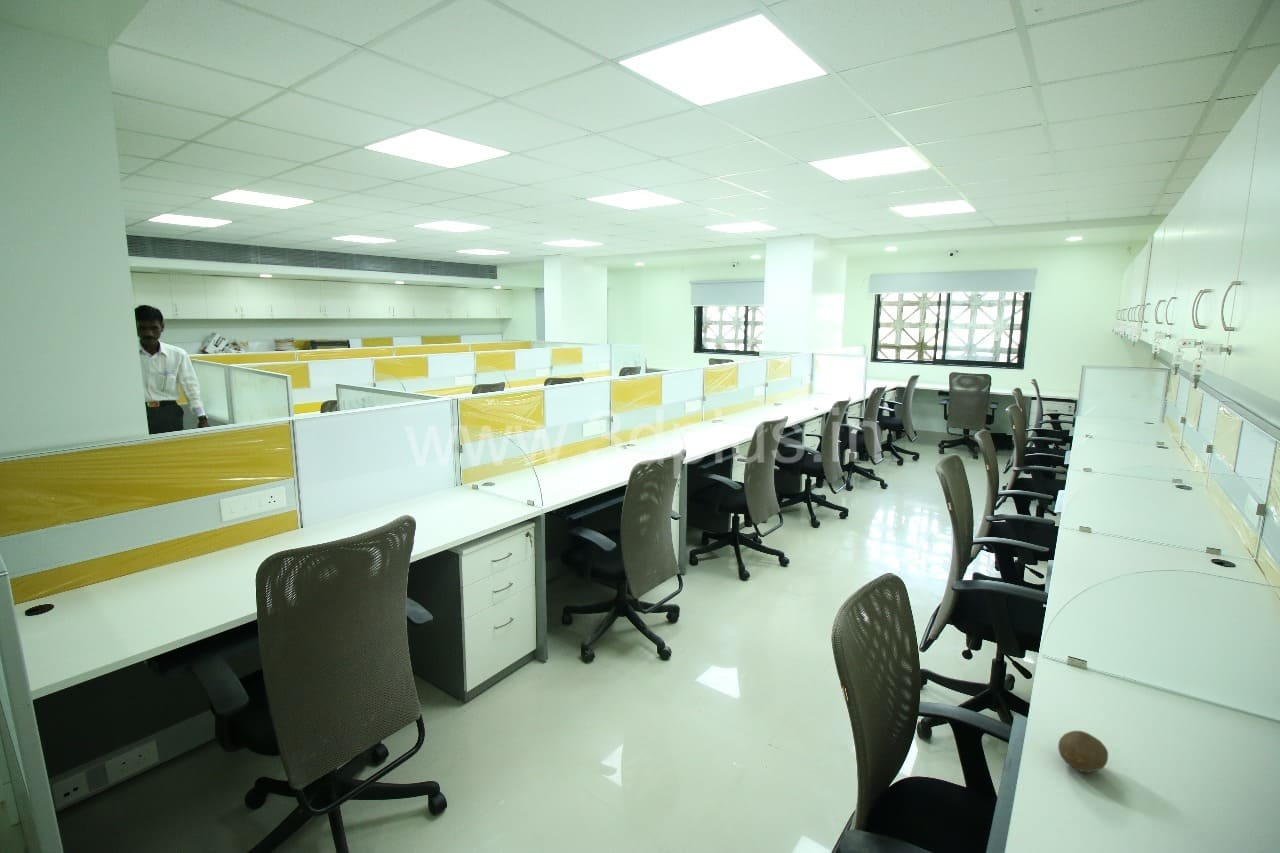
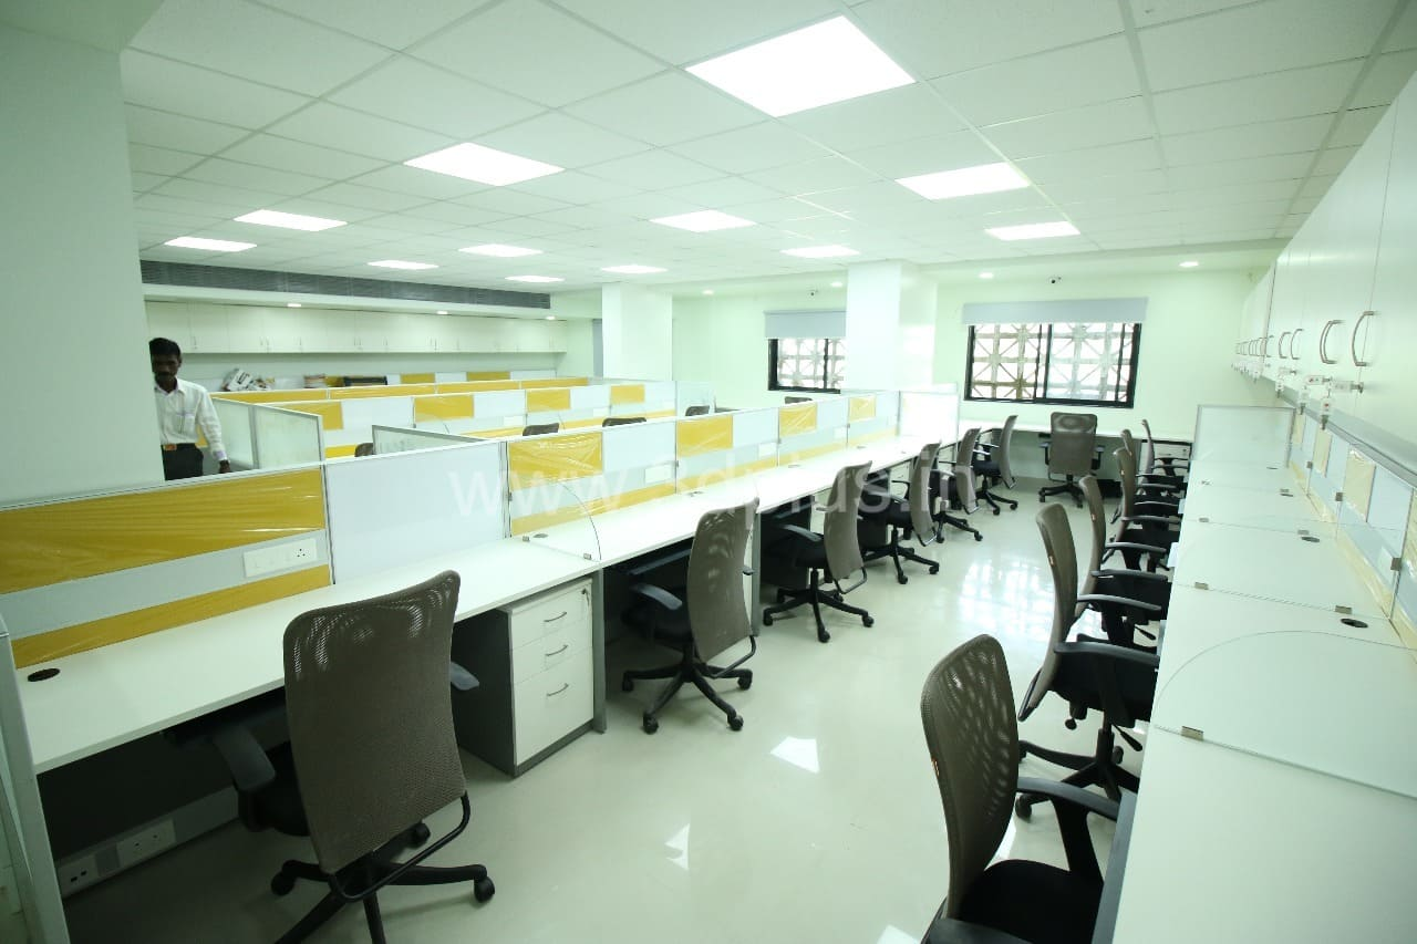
- fruit (1082, 751)
